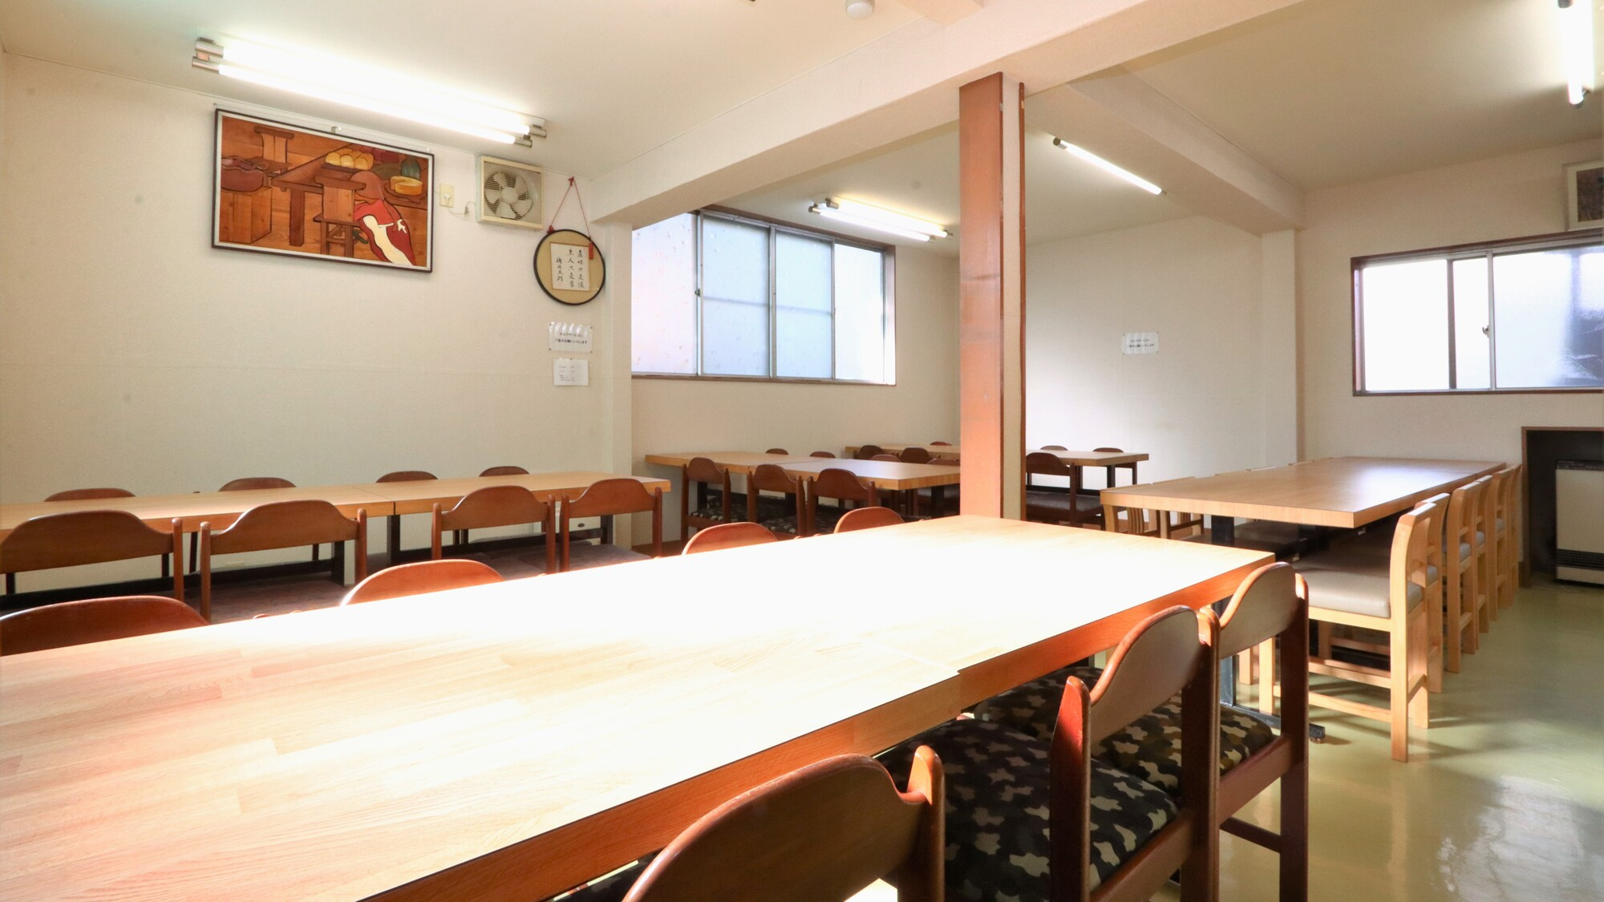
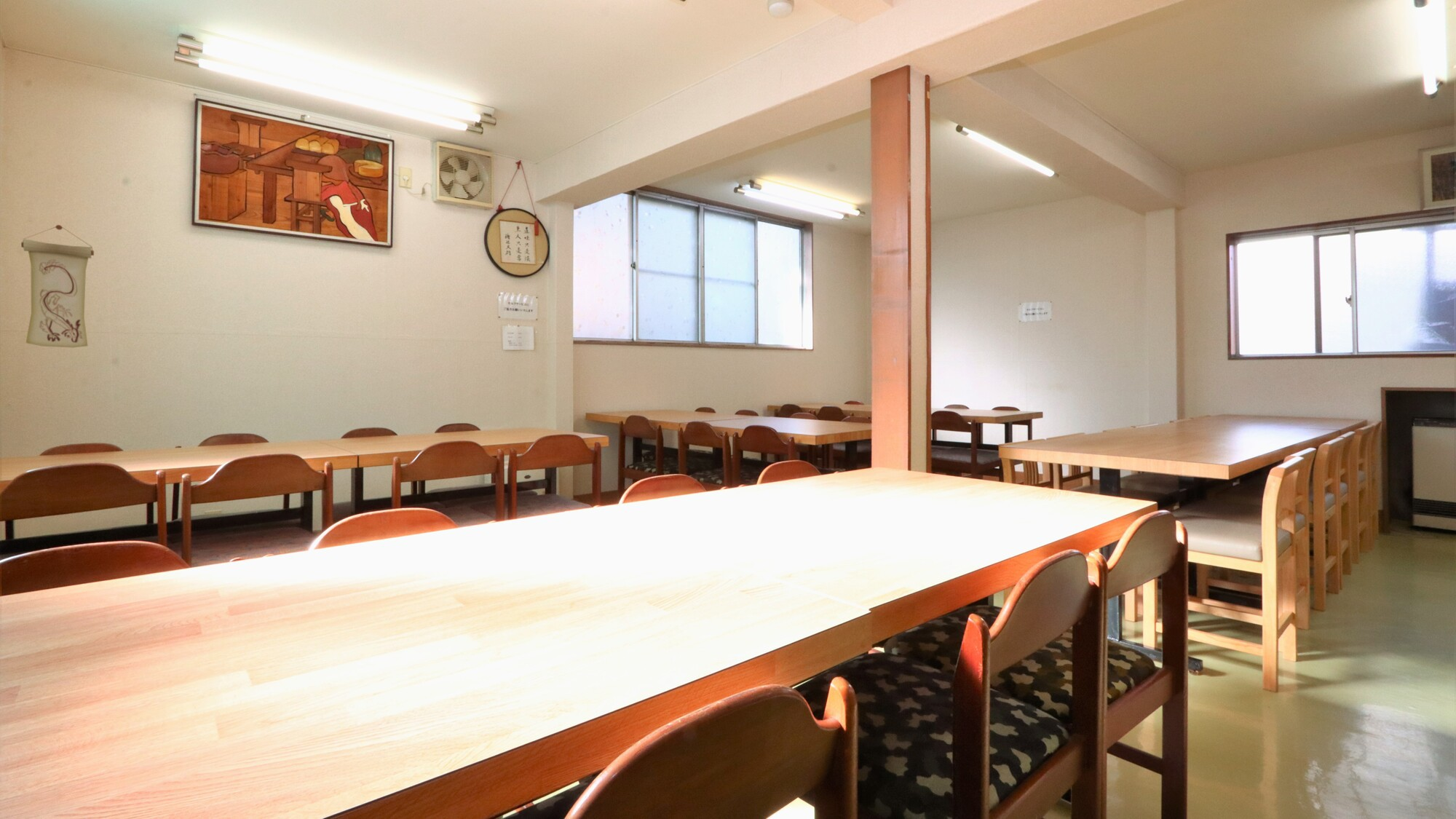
+ wall scroll (58, 285)
